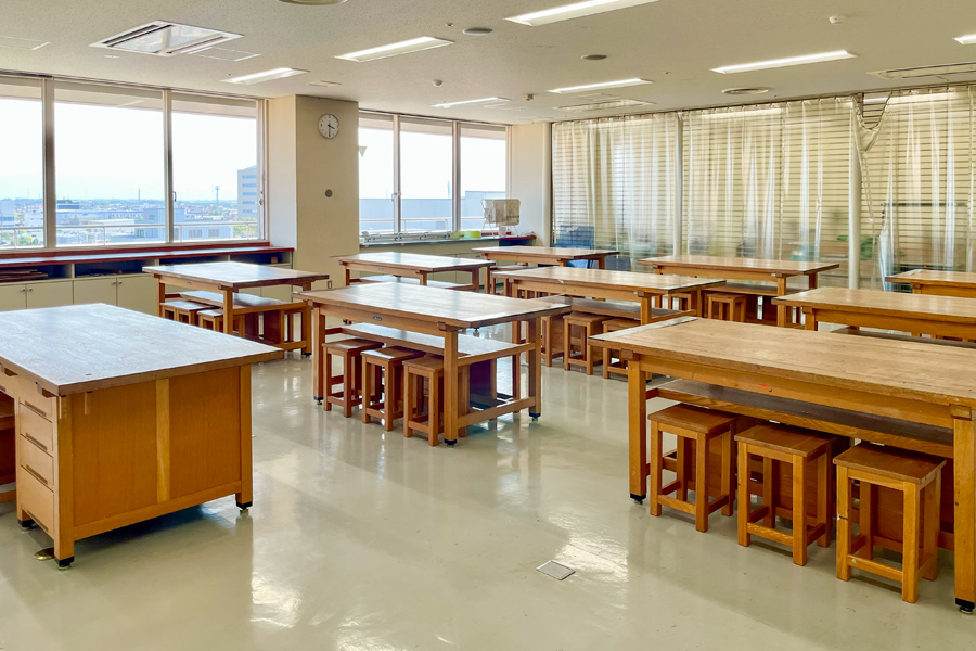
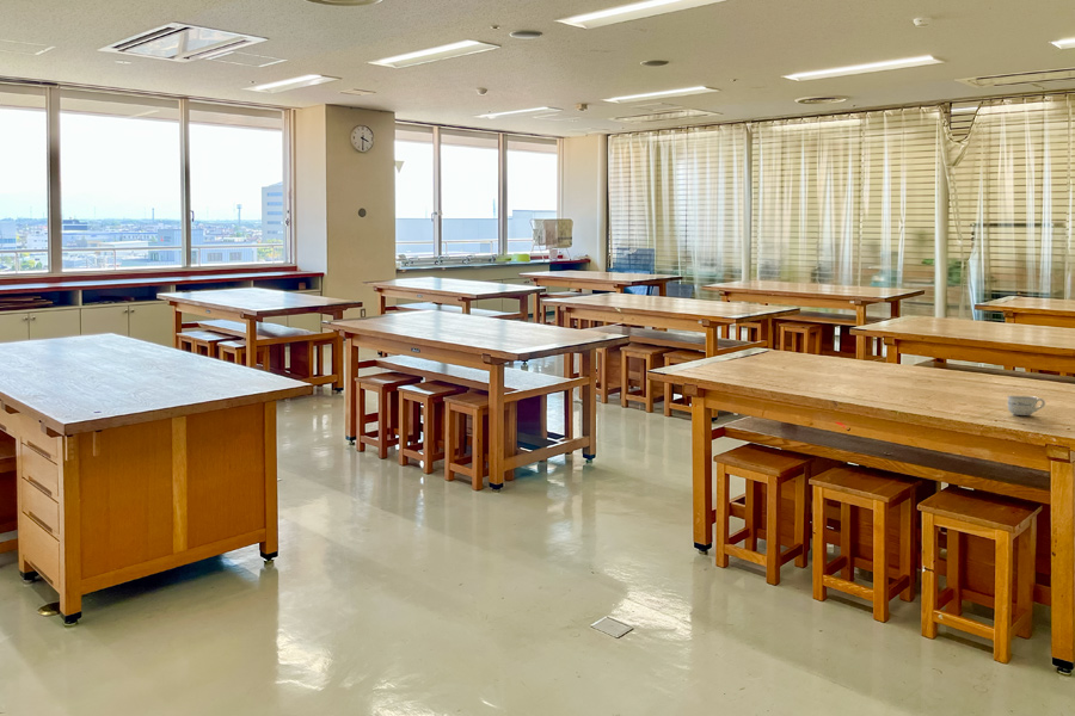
+ cup (1025, 406)
